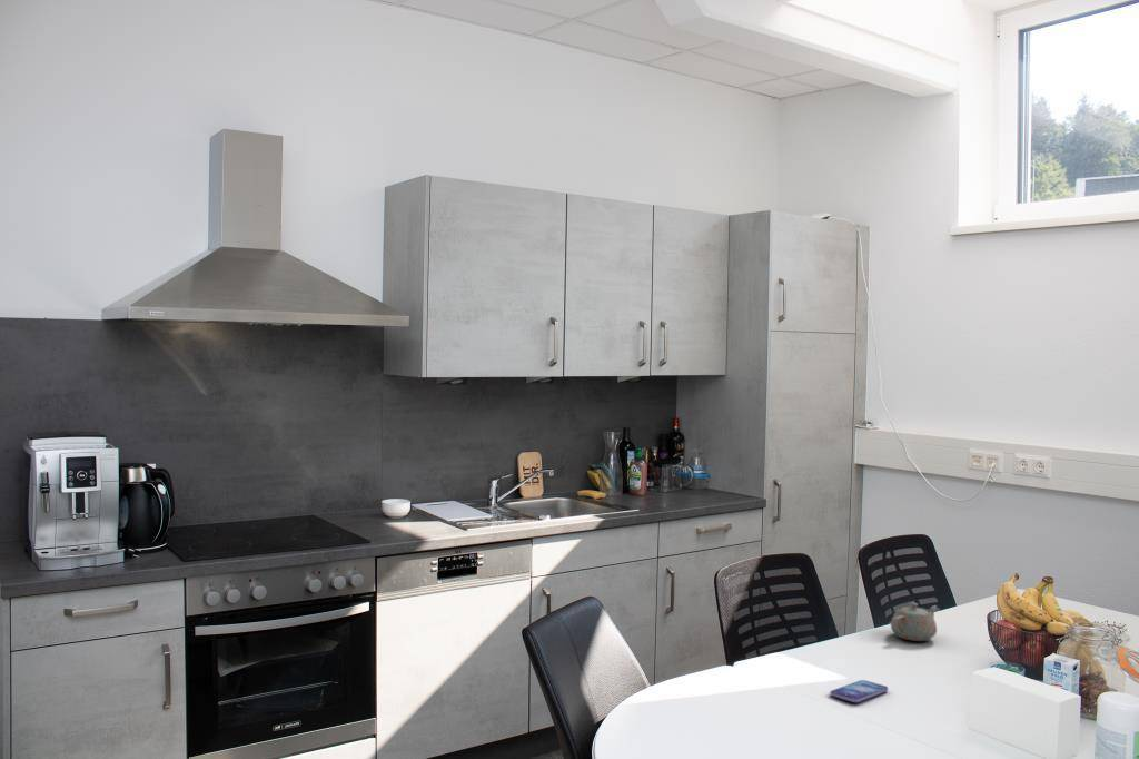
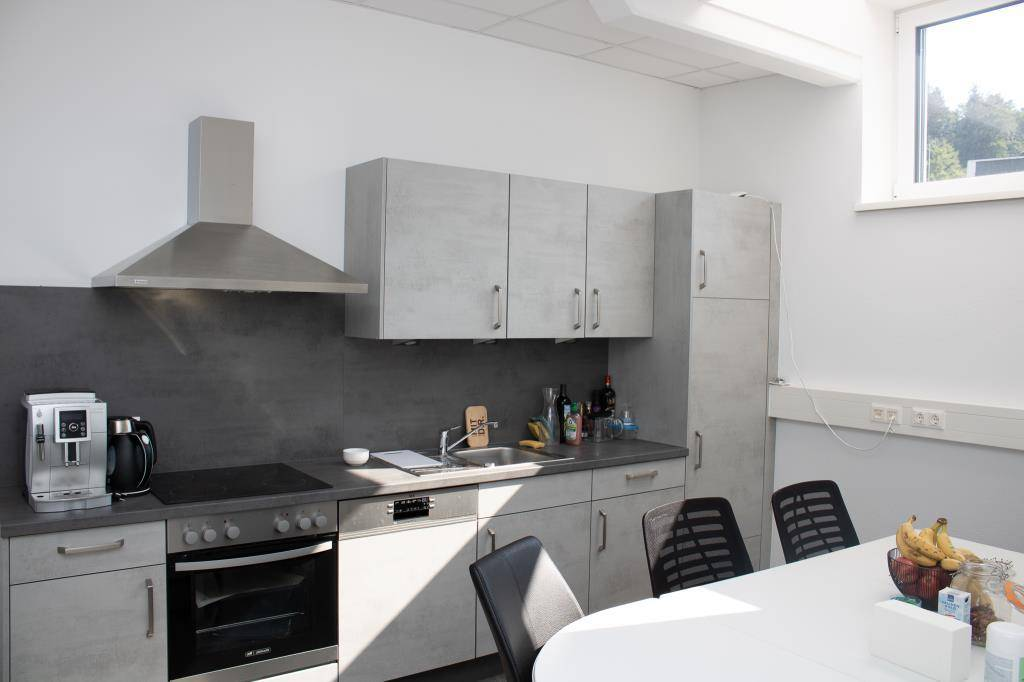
- smartphone (859, 690)
- teapot (914, 620)
